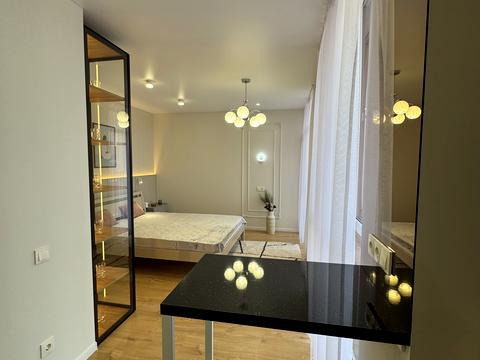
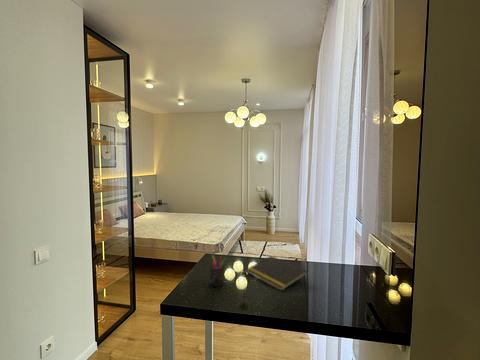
+ notepad (275, 271)
+ pen holder (218, 269)
